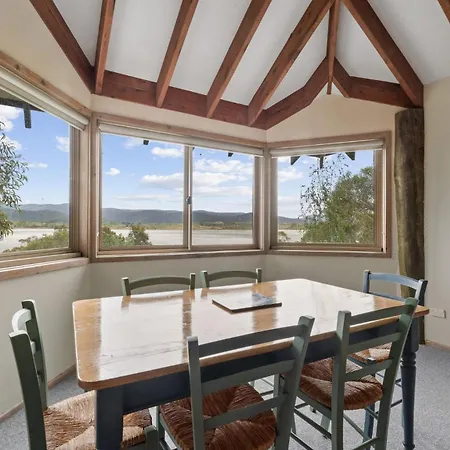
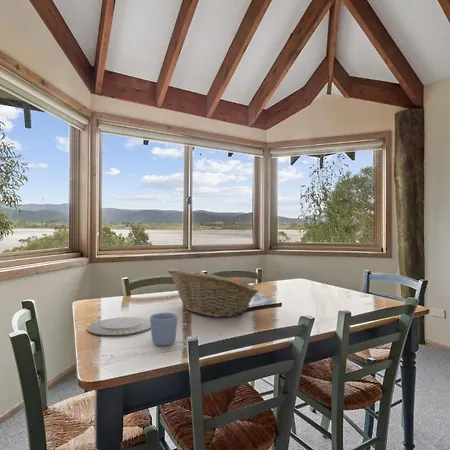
+ mug (161, 328)
+ fruit basket (211, 288)
+ chinaware (121, 324)
